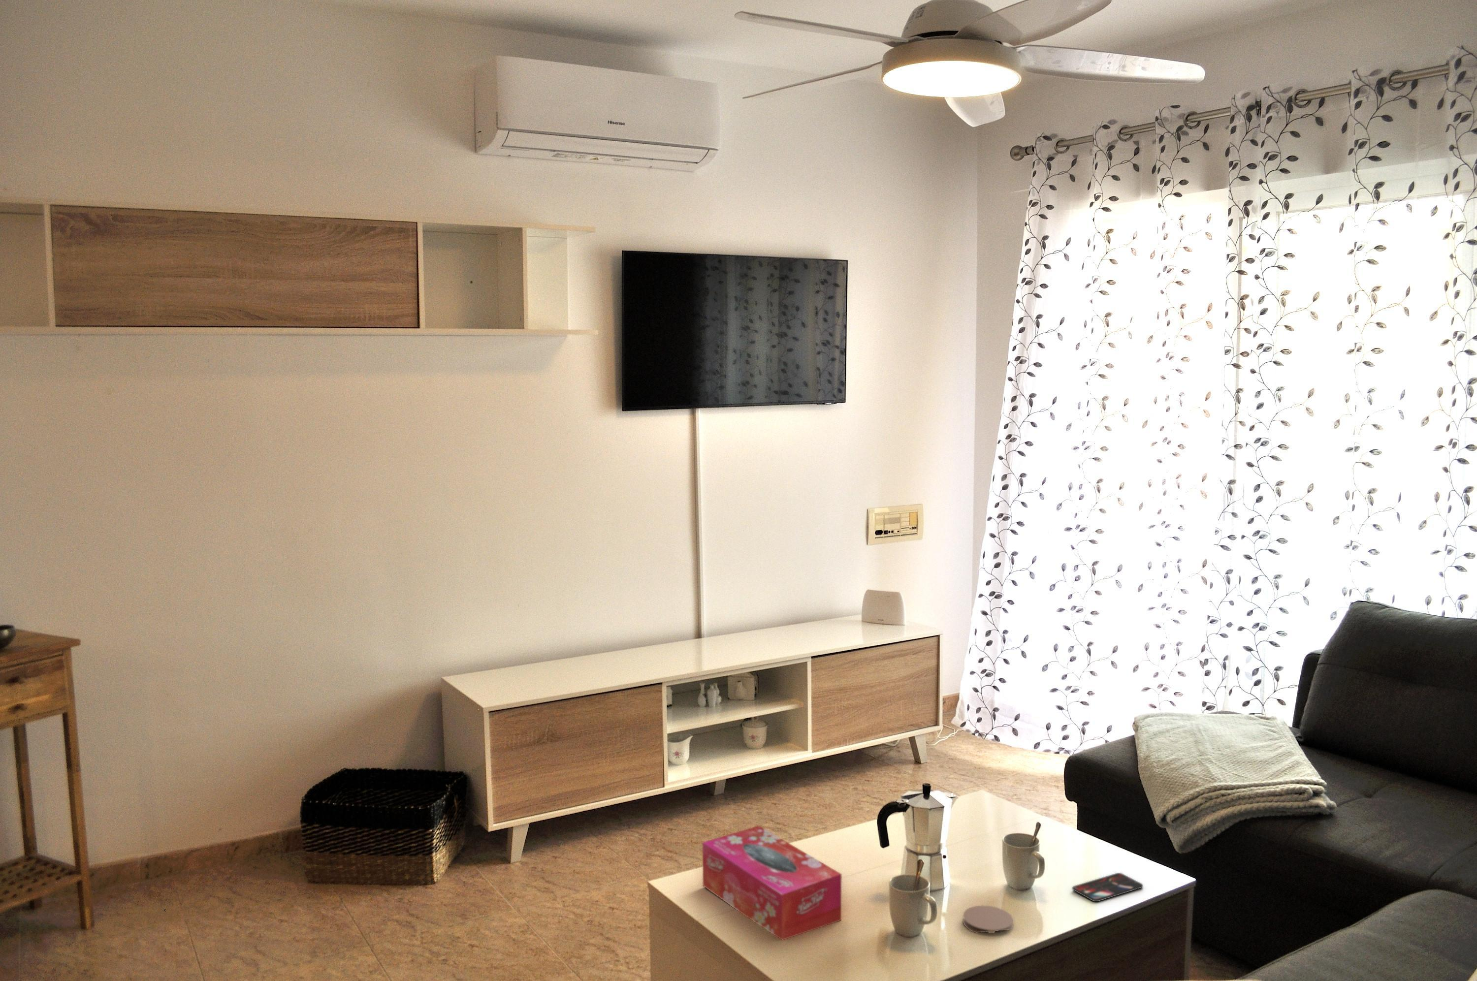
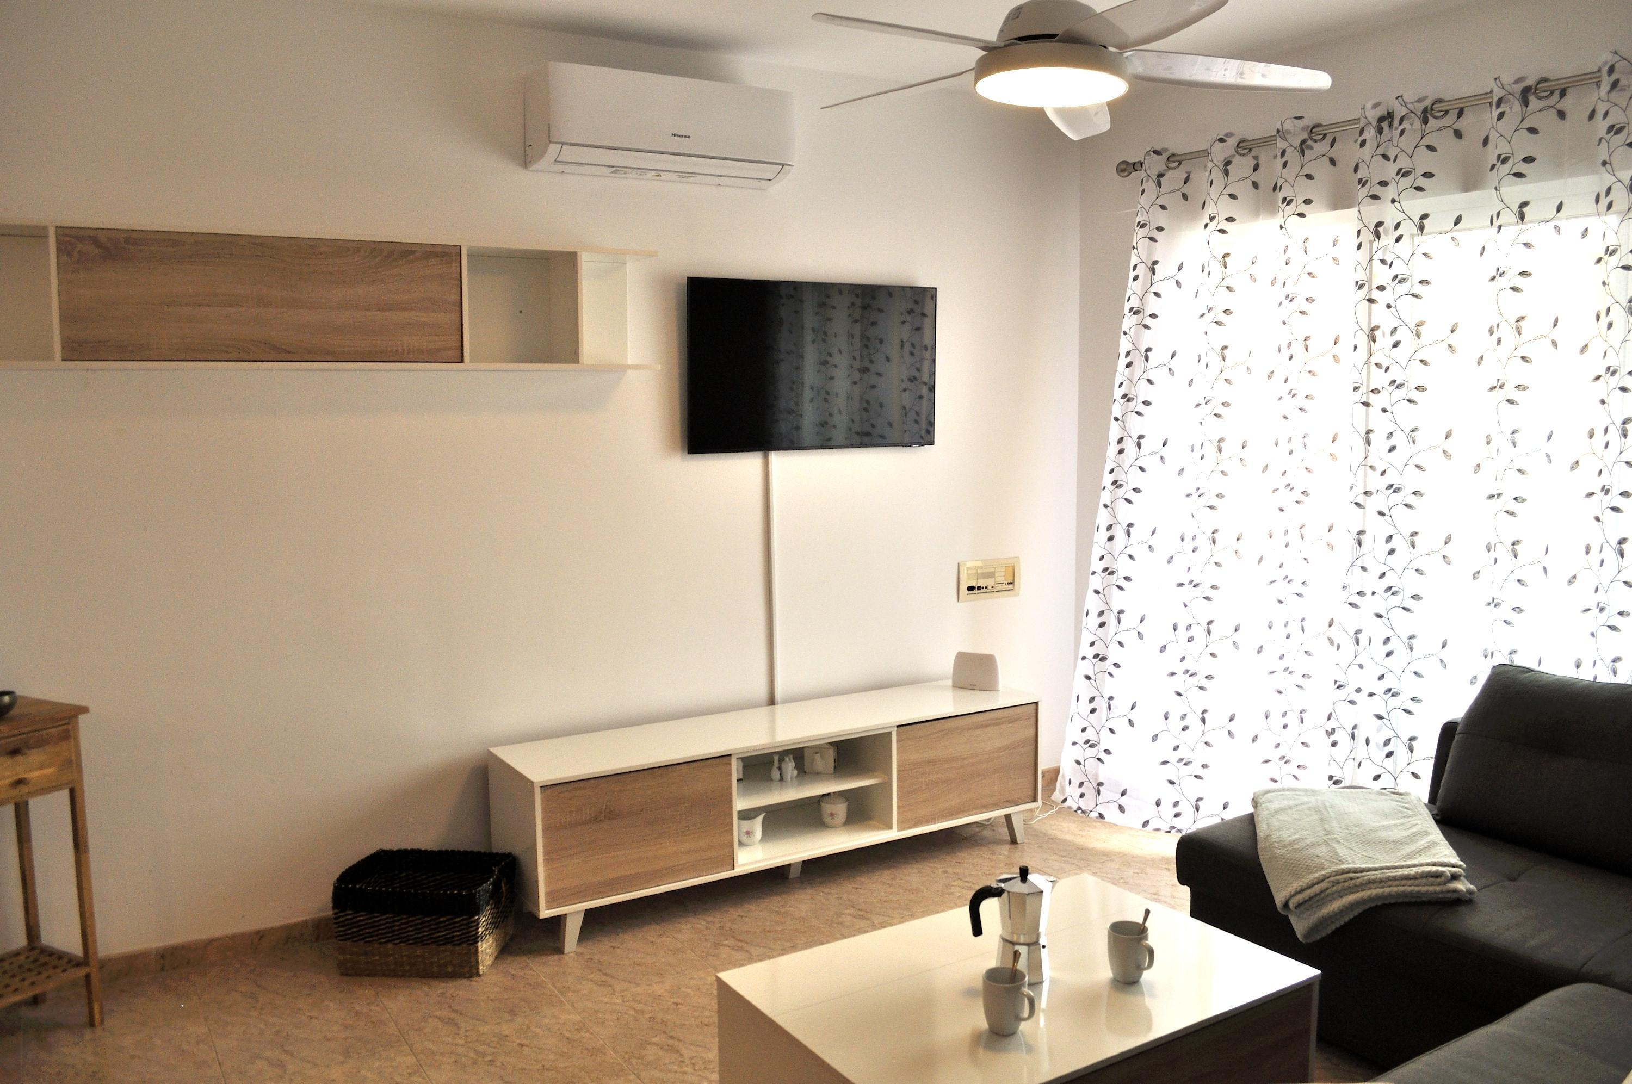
- coaster (988, 921)
- smartphone (1107, 887)
- tissue box (770, 879)
